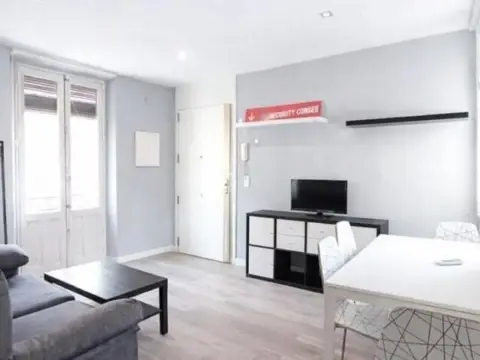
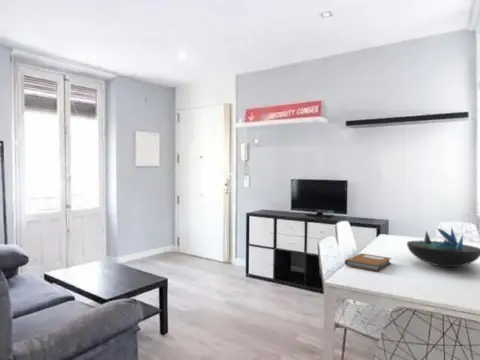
+ decorative bowl (442, 246)
+ notebook (368, 261)
